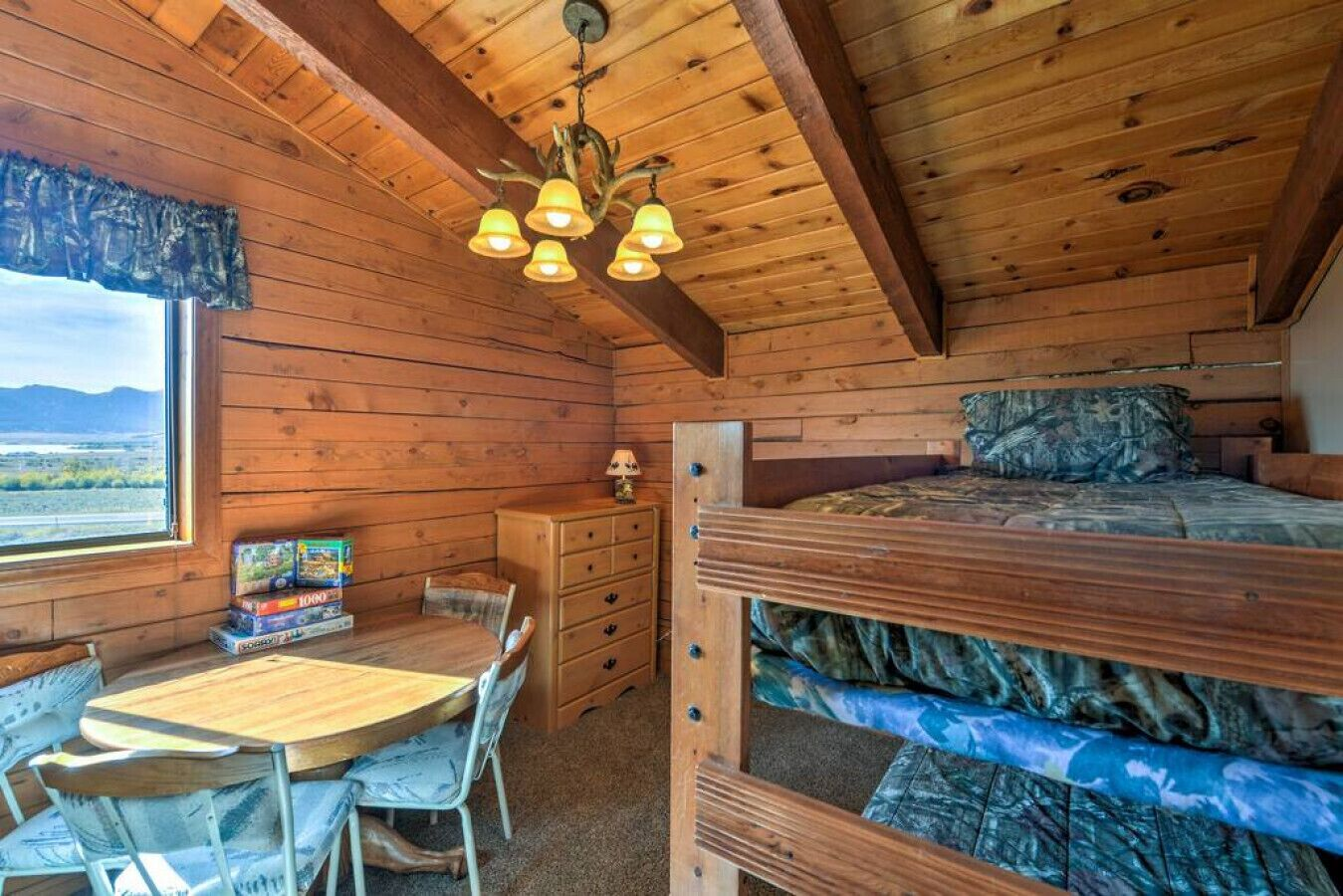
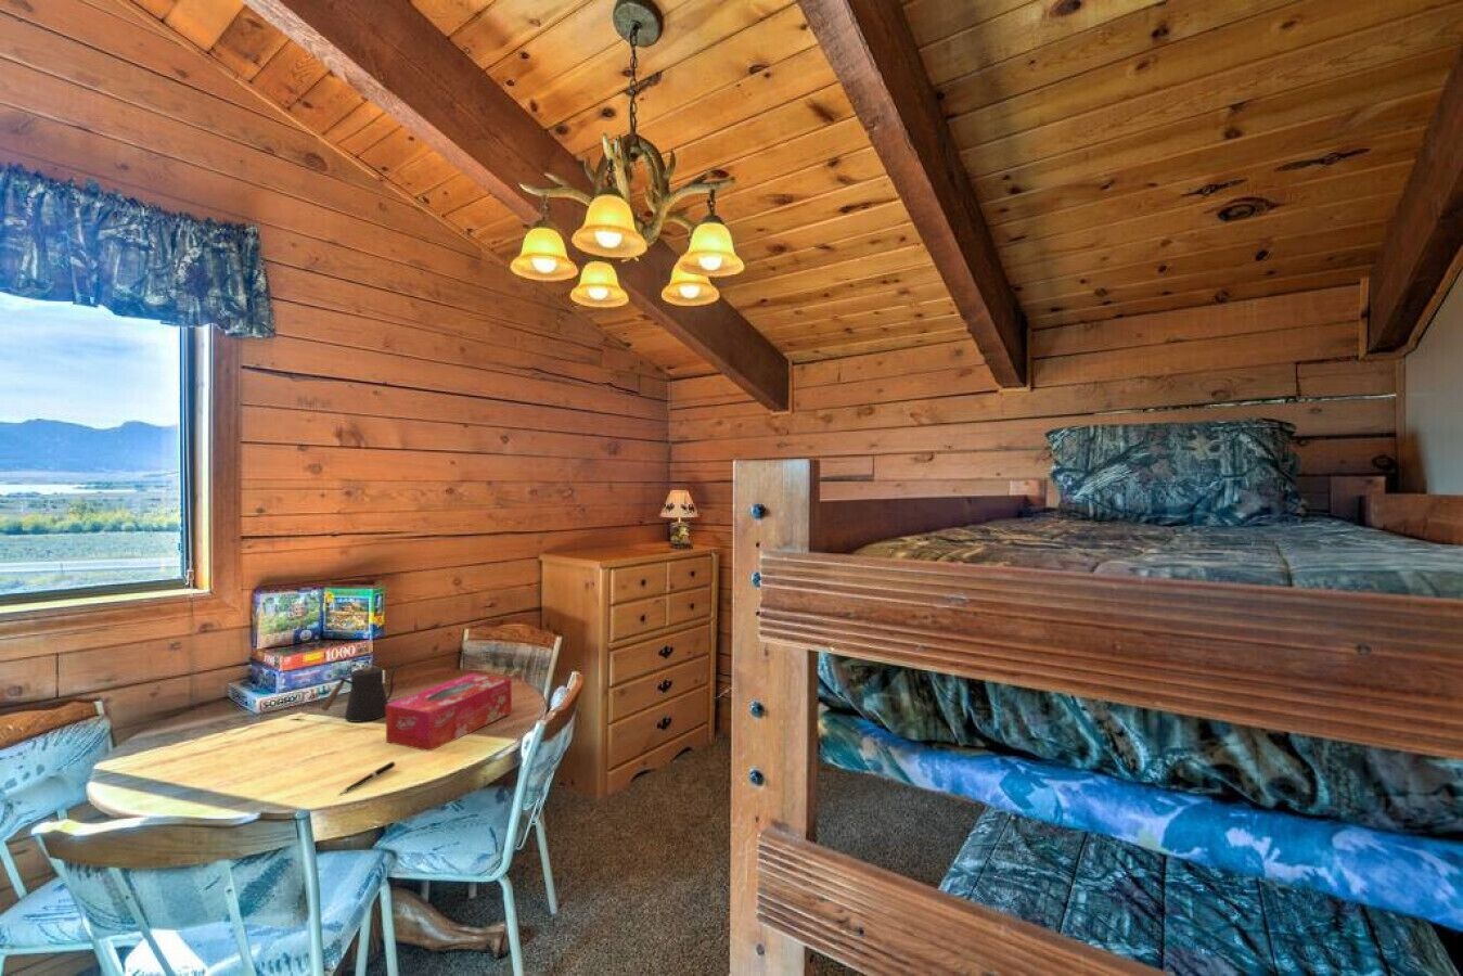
+ kettle (365, 693)
+ pen (366, 778)
+ tissue box (452, 708)
